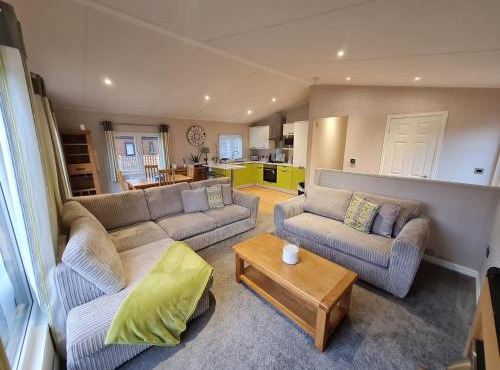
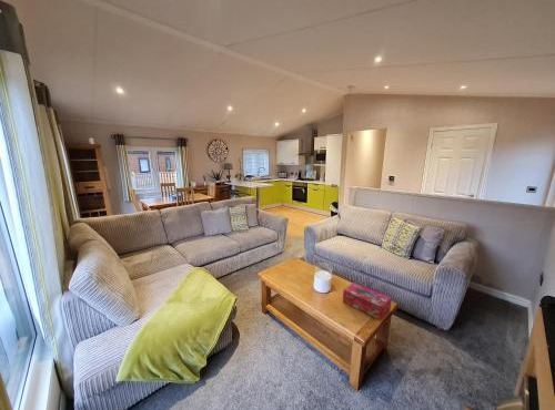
+ tissue box (366, 299)
